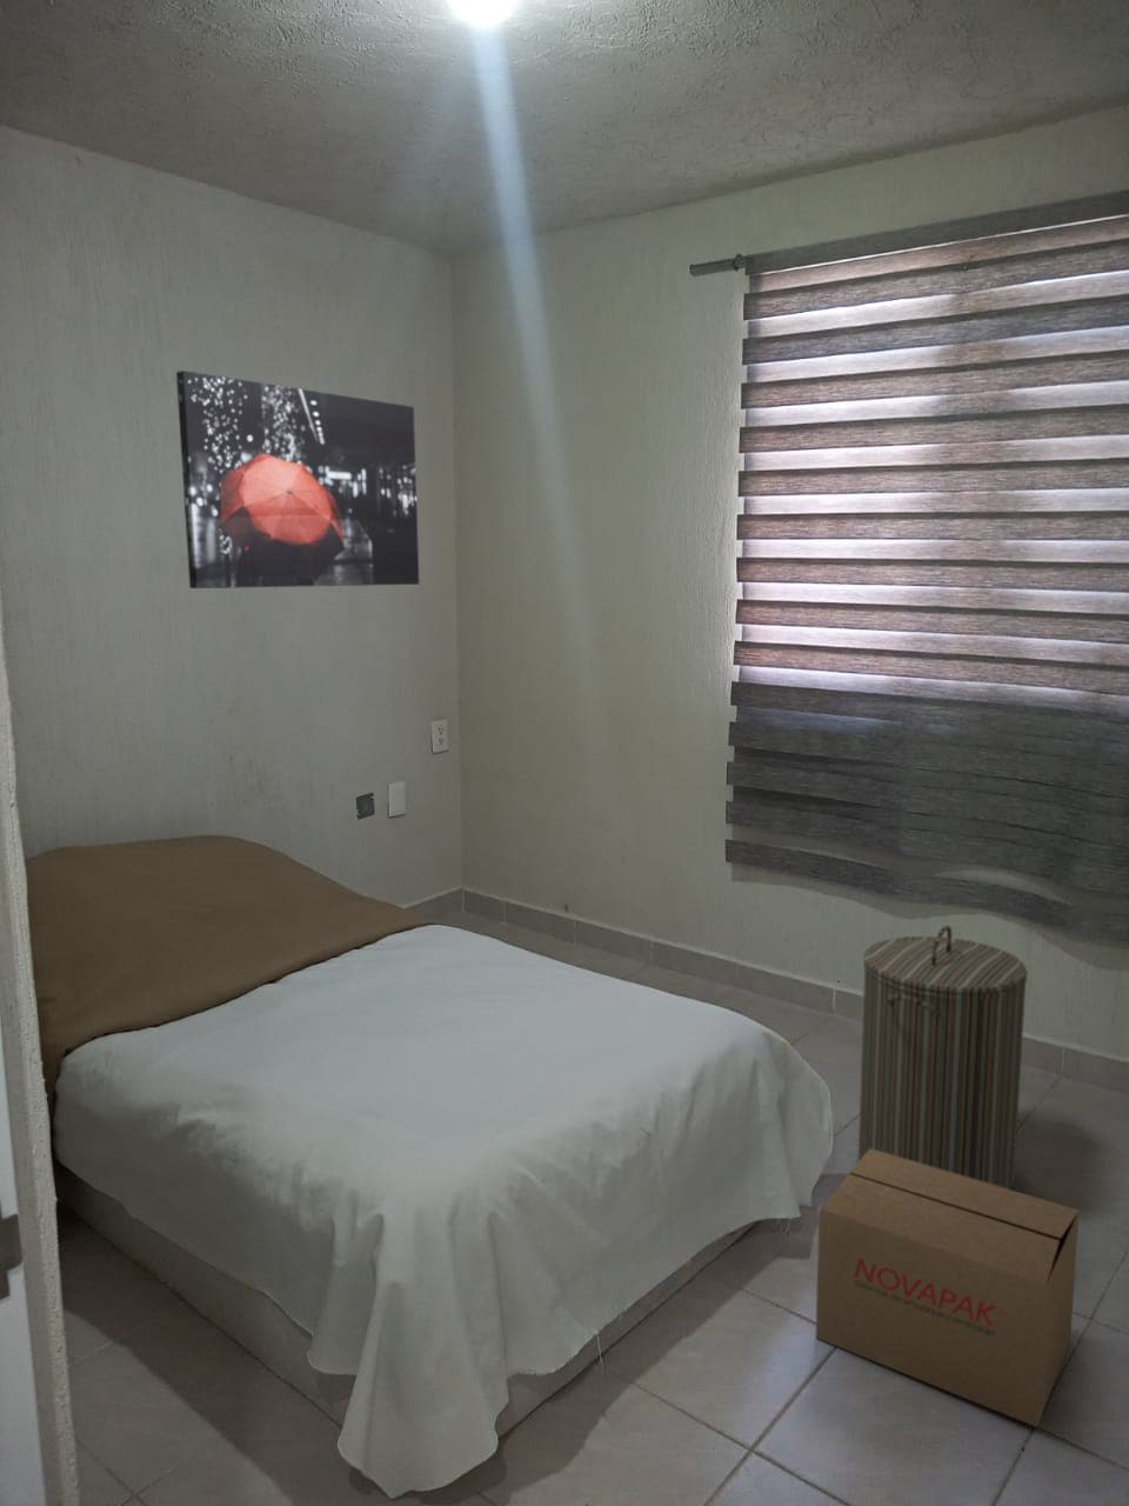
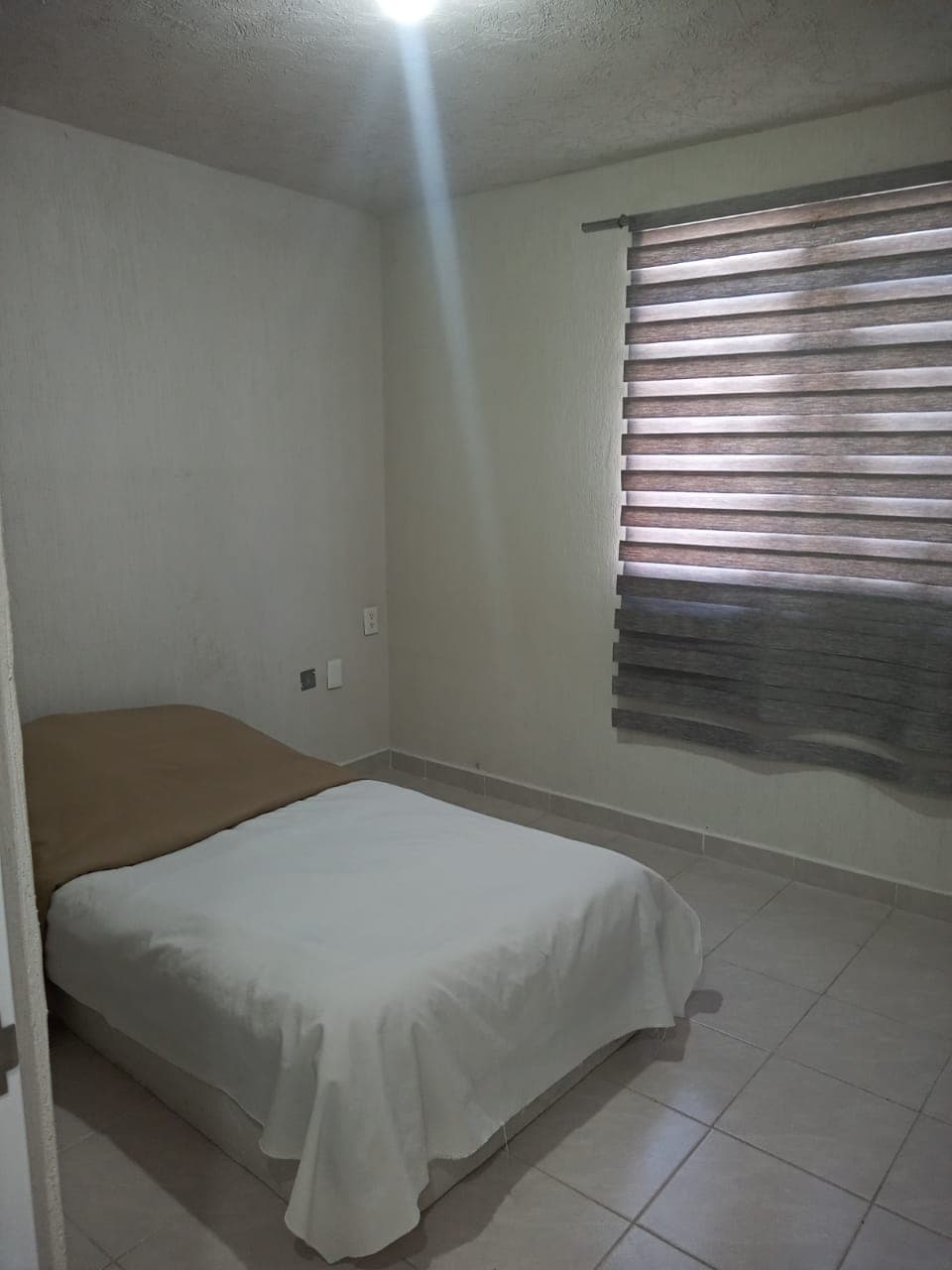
- cardboard box (945, 1272)
- wall art (311, 490)
- laundry hamper (939, 1048)
